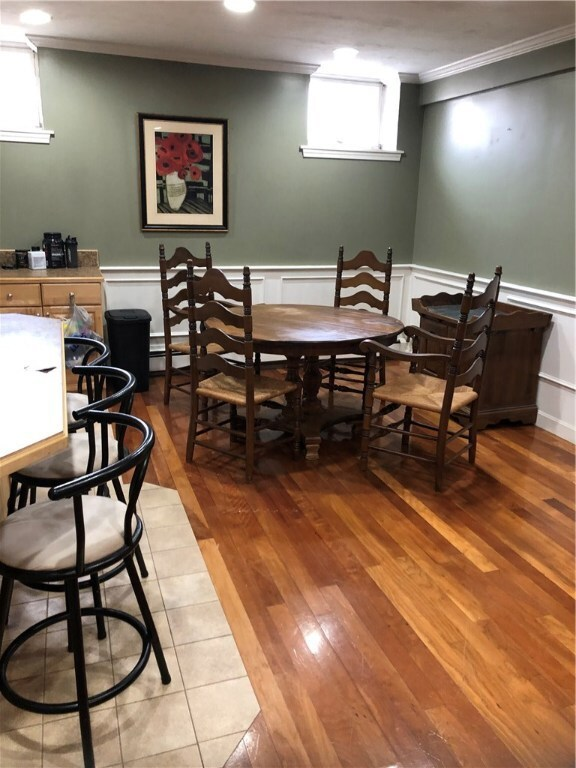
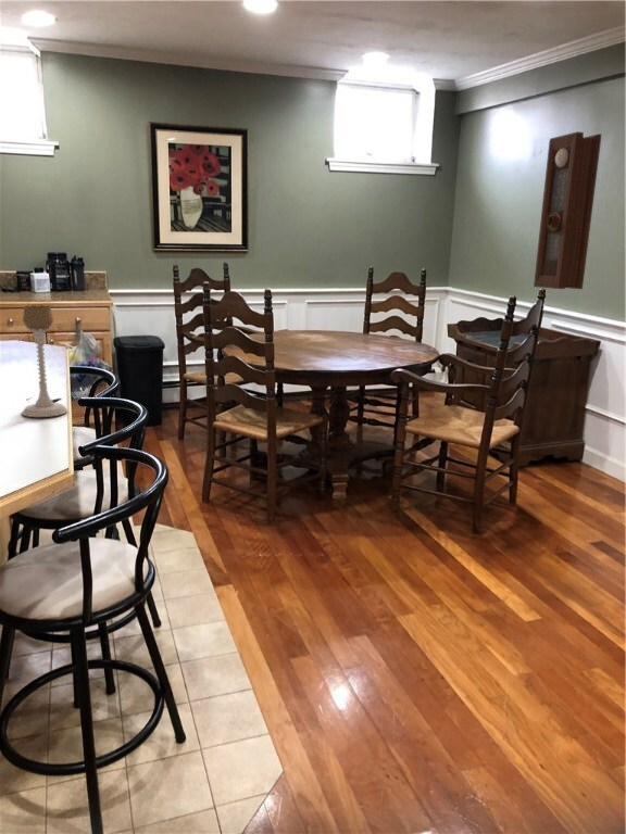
+ candle holder (40, 359)
+ pendulum clock (560, 214)
